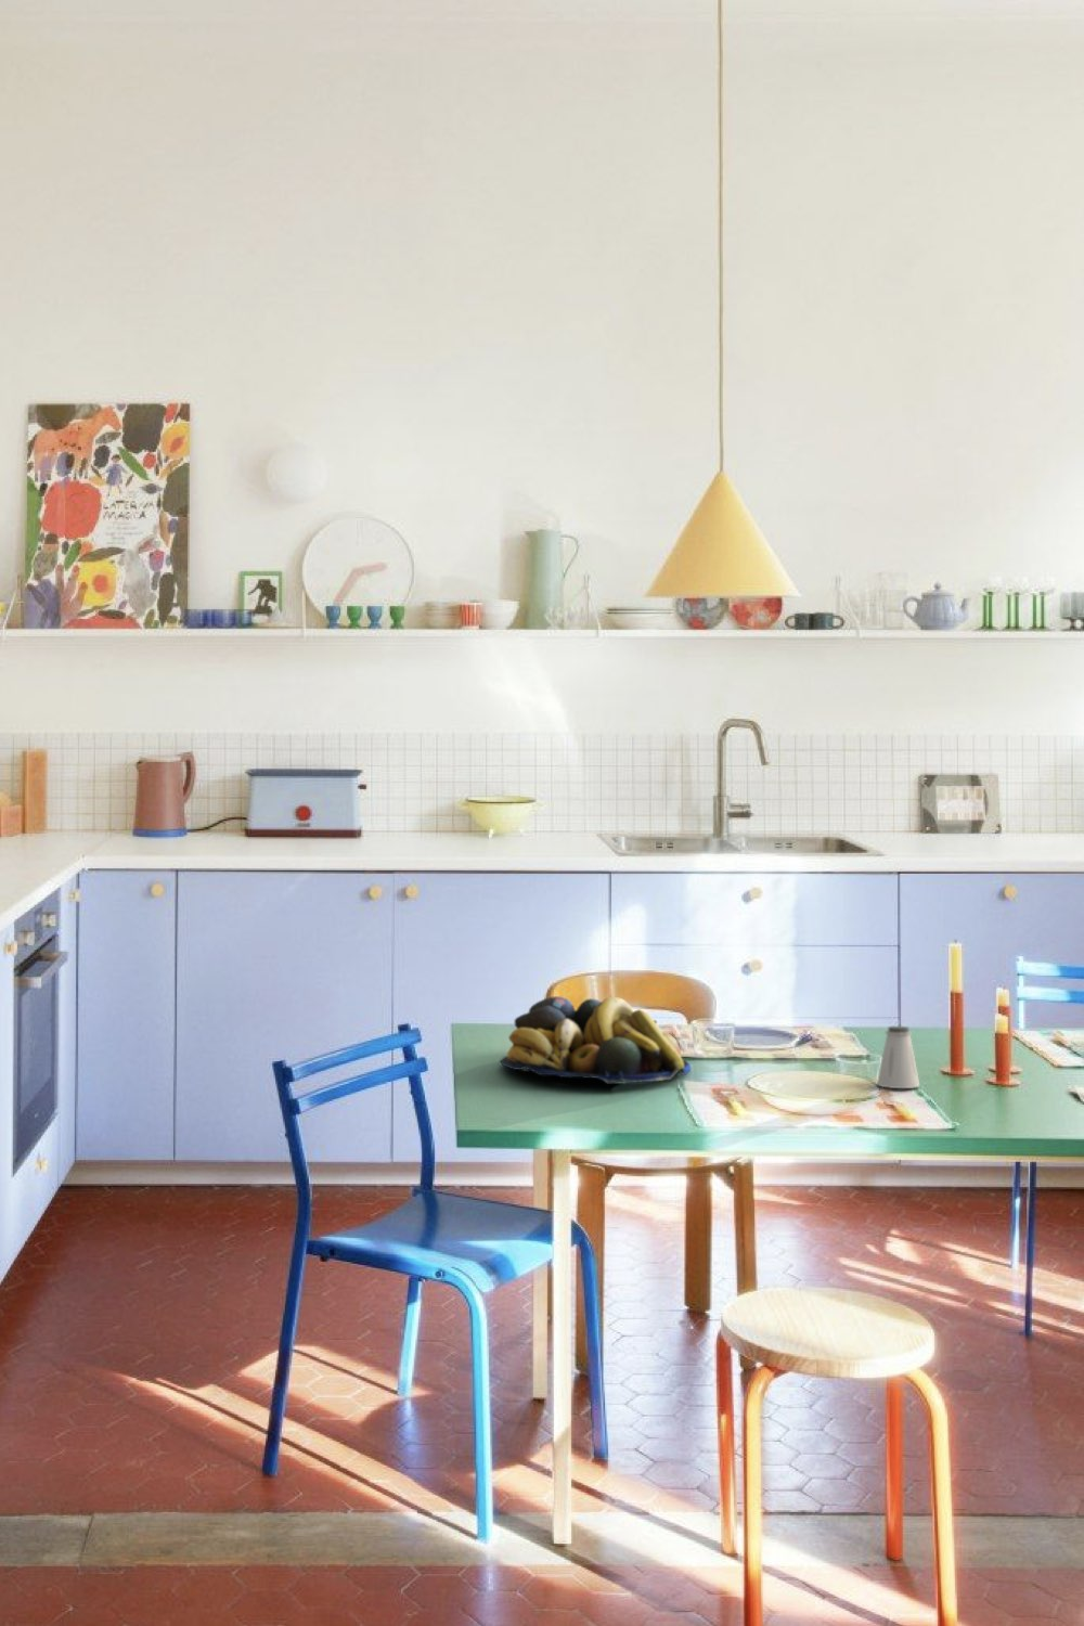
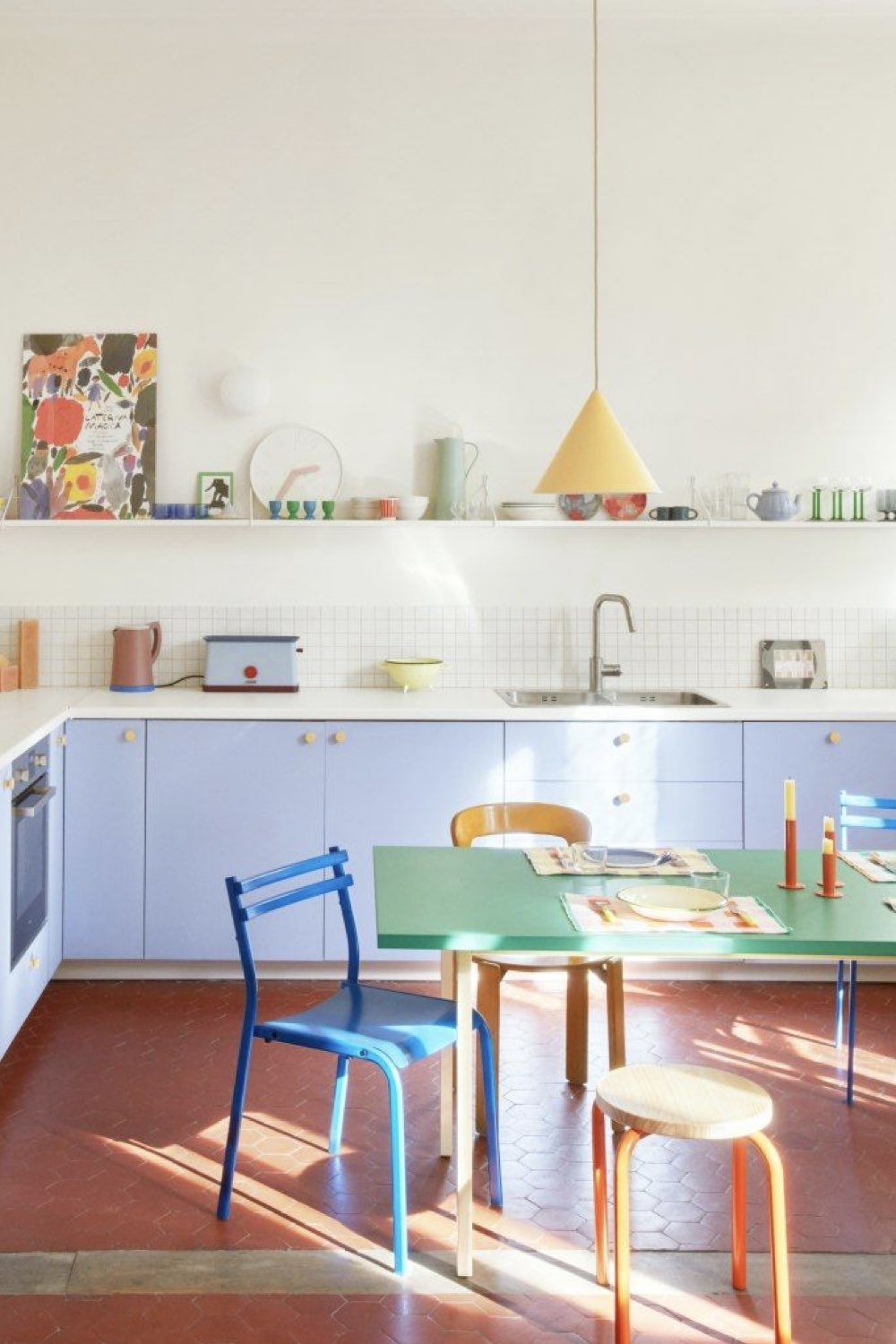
- saltshaker (898, 1056)
- fruit bowl (596, 1033)
